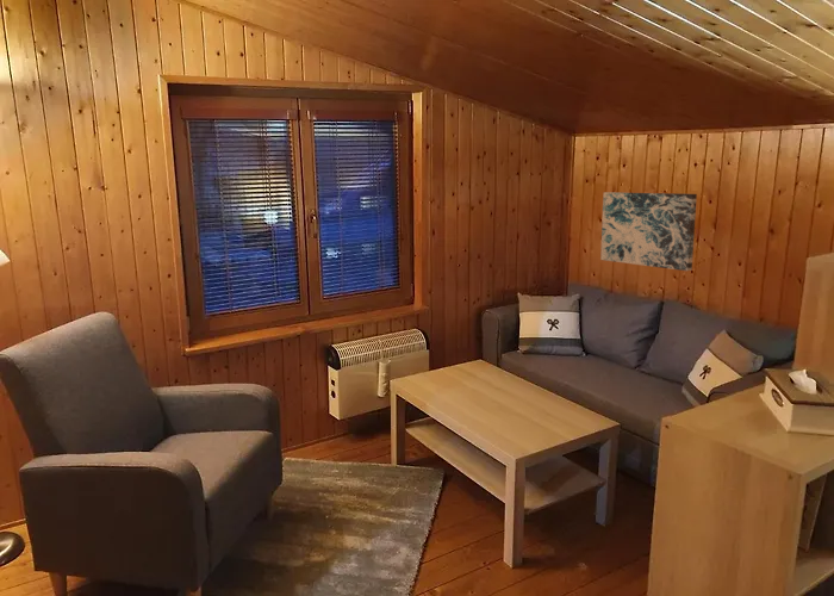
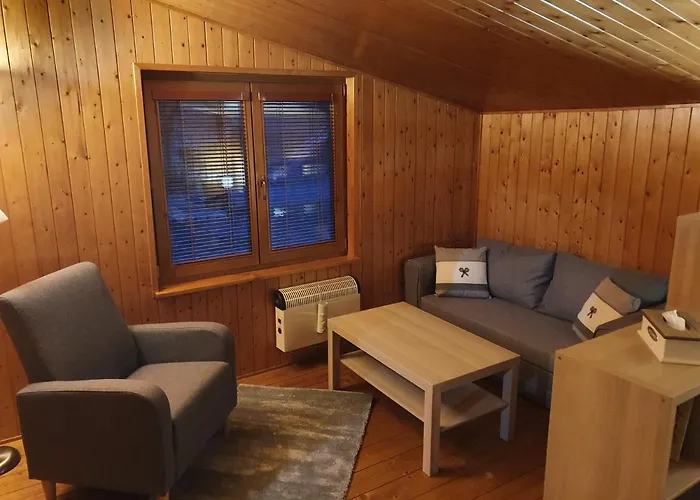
- wall art (645, 229)
